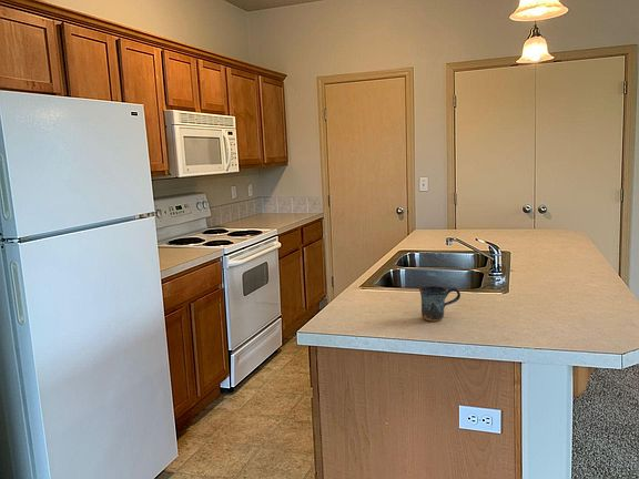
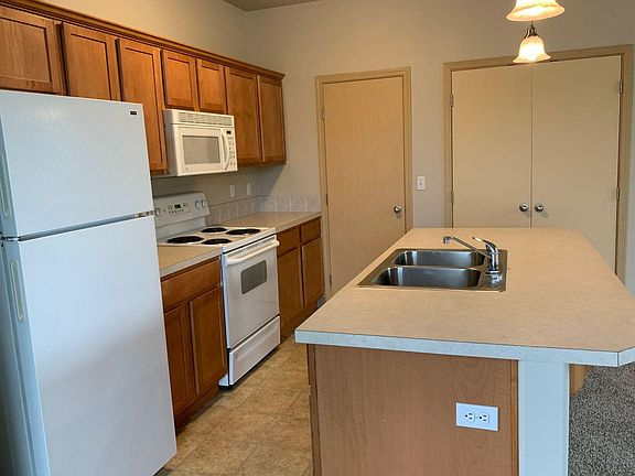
- mug (438, 304)
